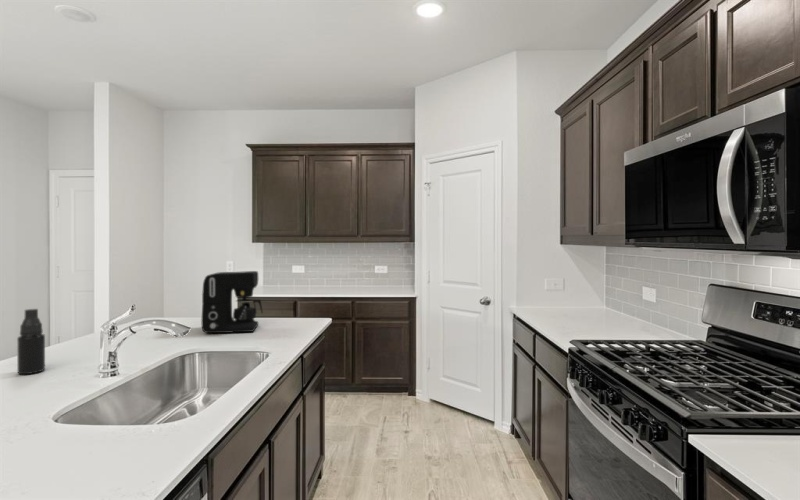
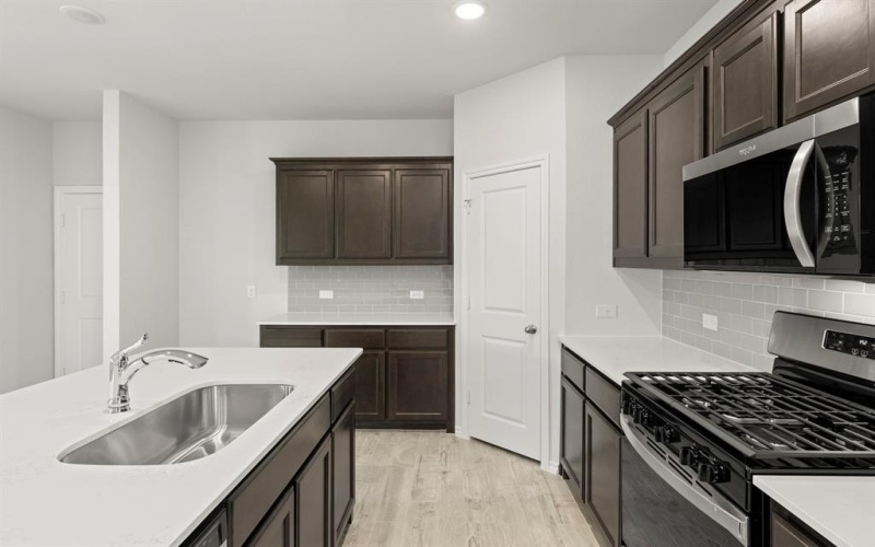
- spray bottle (31, 340)
- coffee maker (236, 300)
